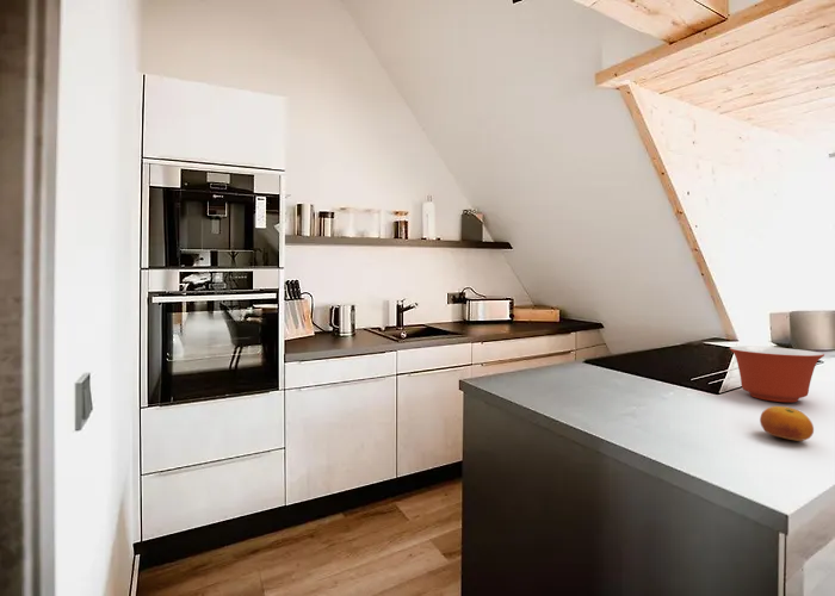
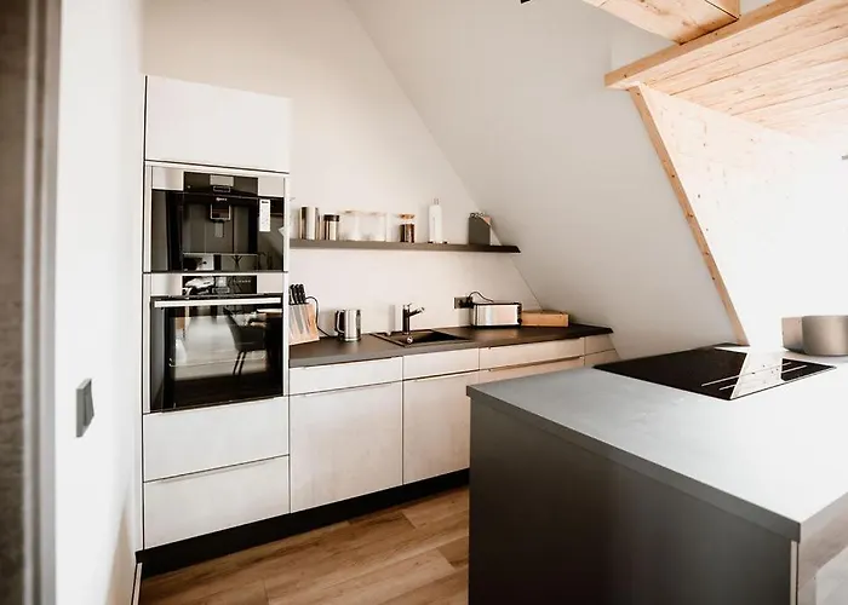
- fruit (785, 423)
- mixing bowl (773, 373)
